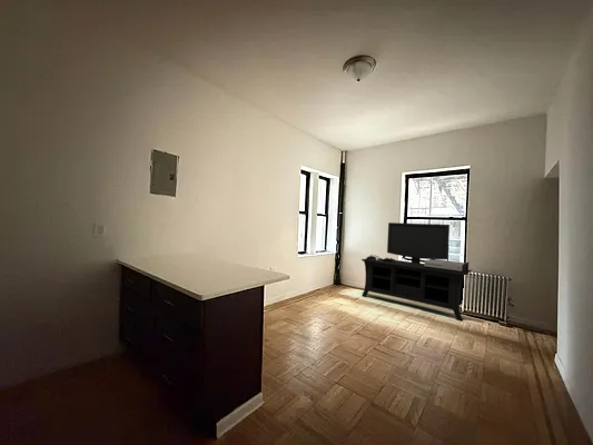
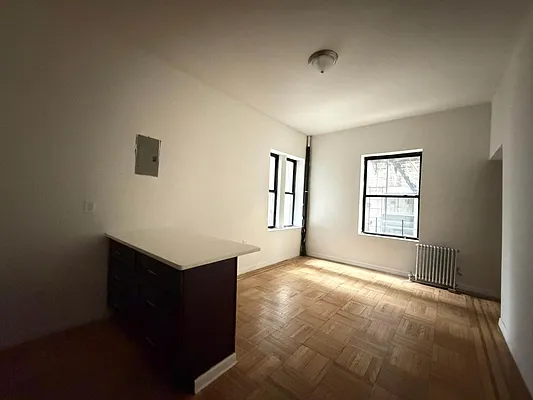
- media console (412, 264)
